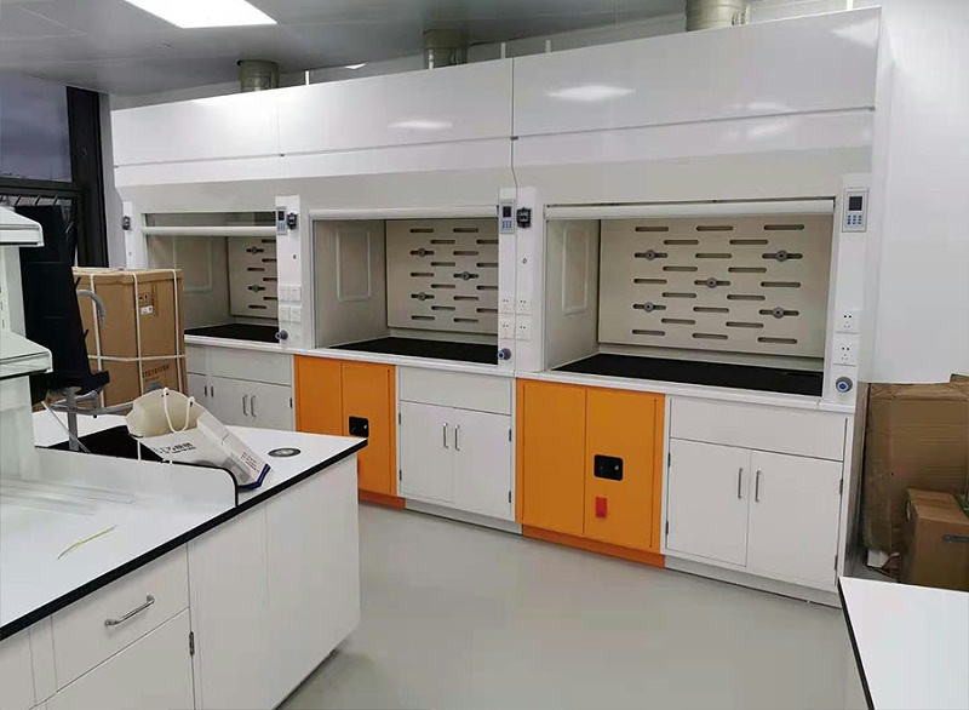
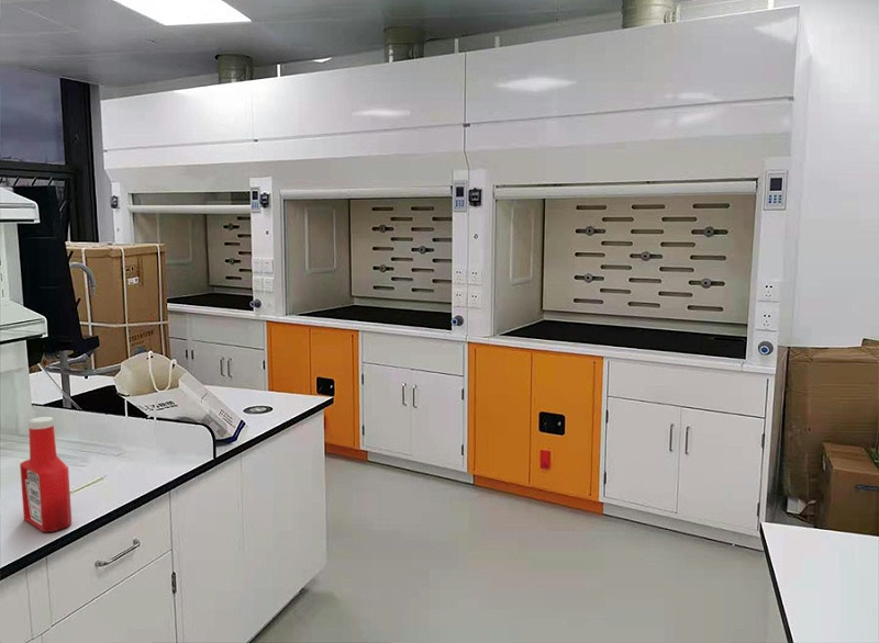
+ soap bottle (44, 471)
